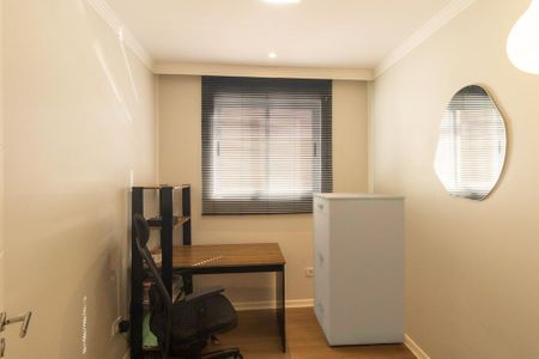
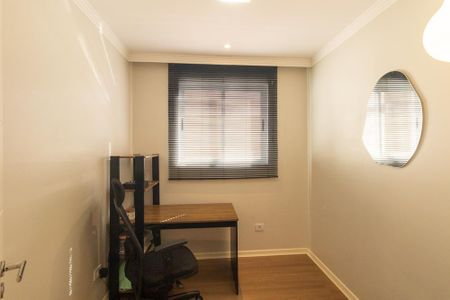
- filing cabinet (352, 260)
